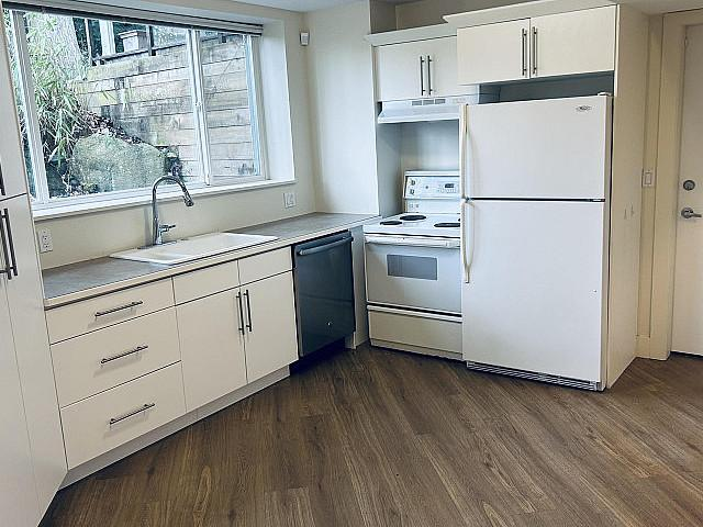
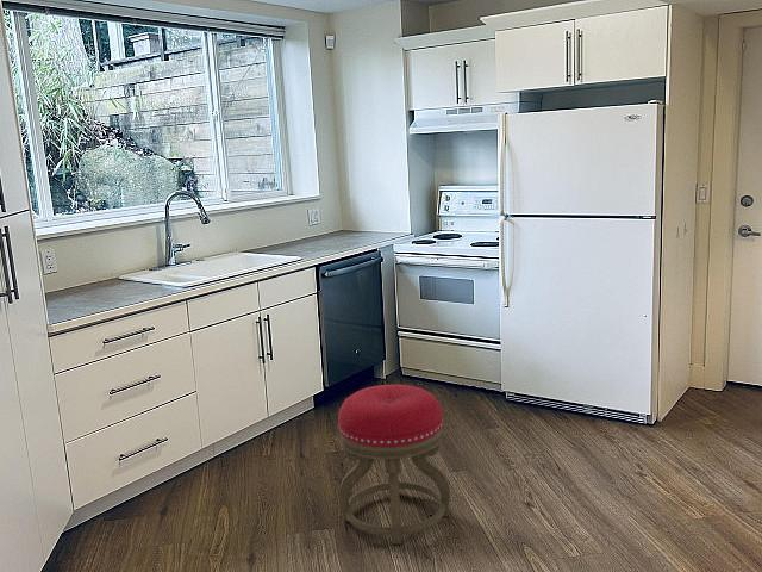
+ stool (392, 458)
